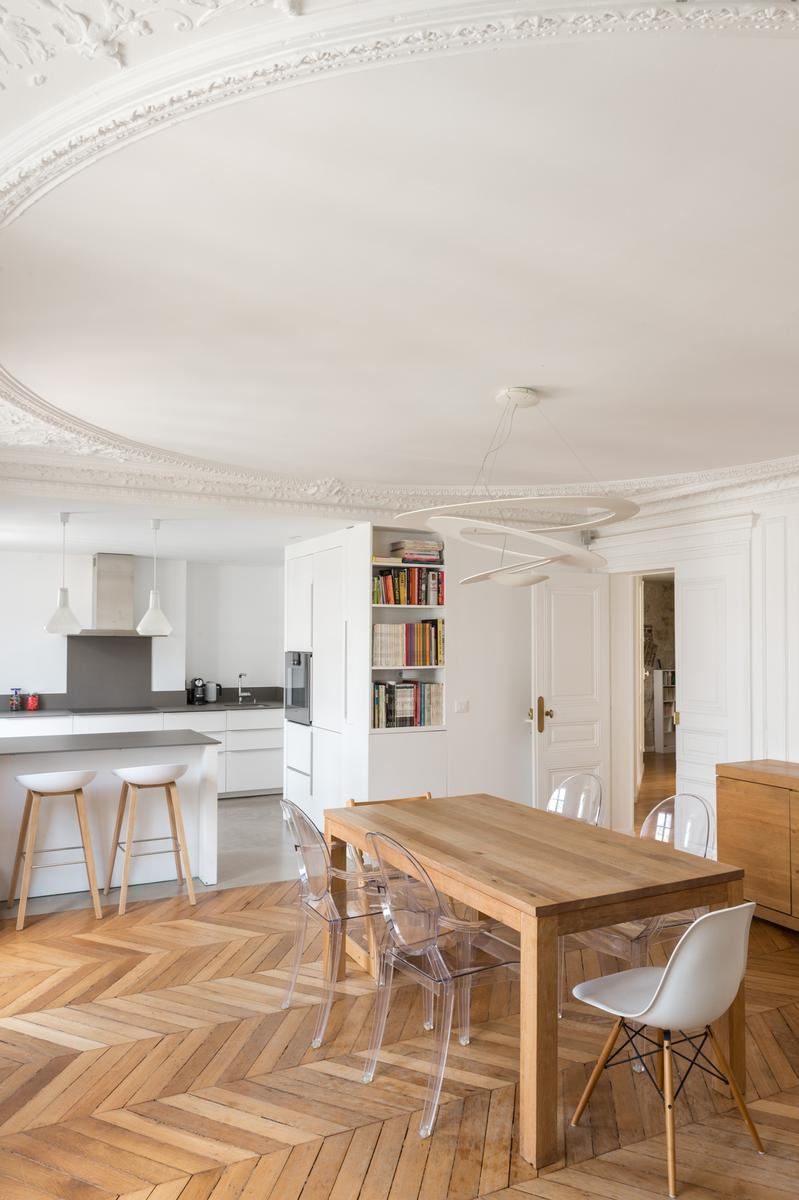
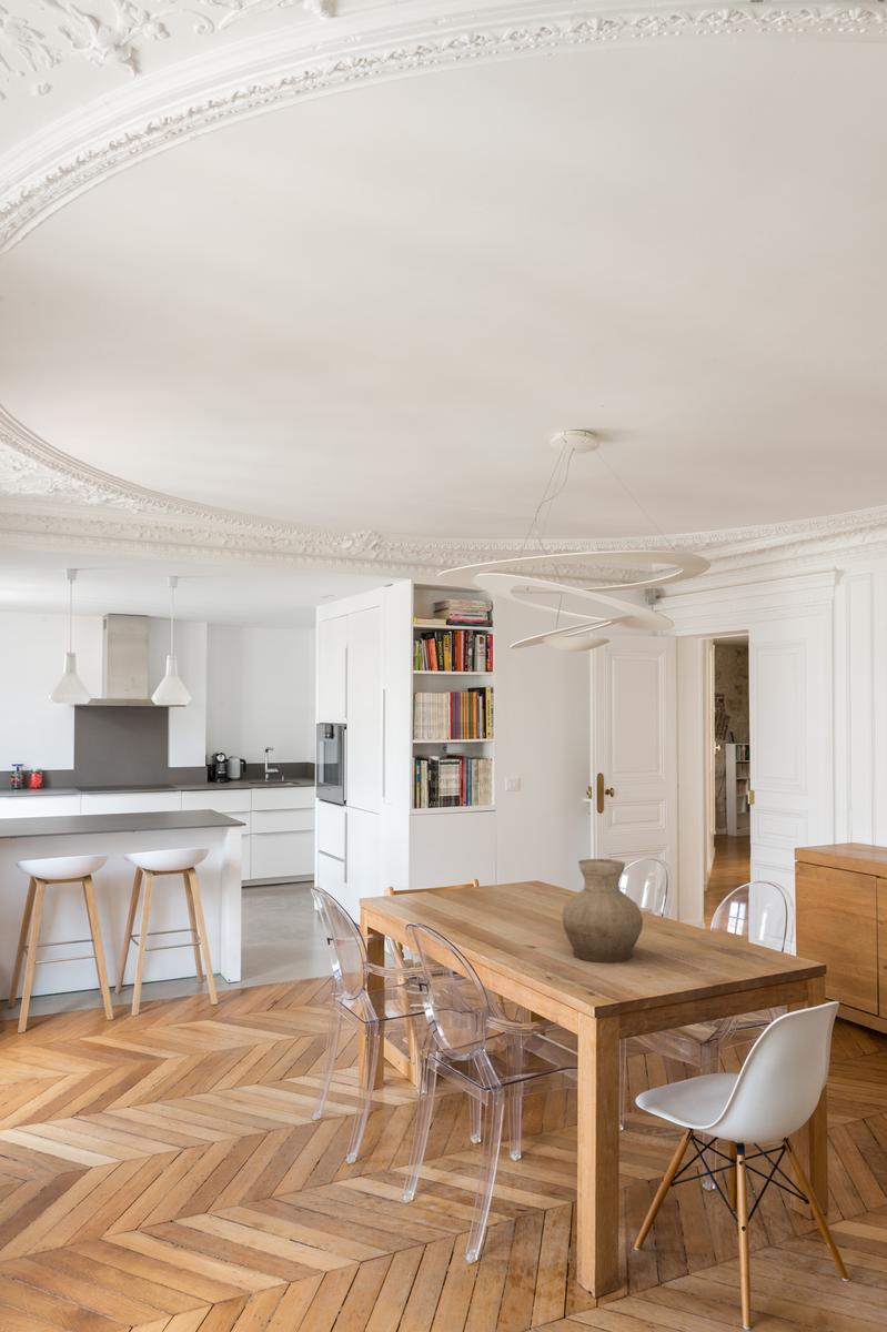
+ vase (602, 908)
